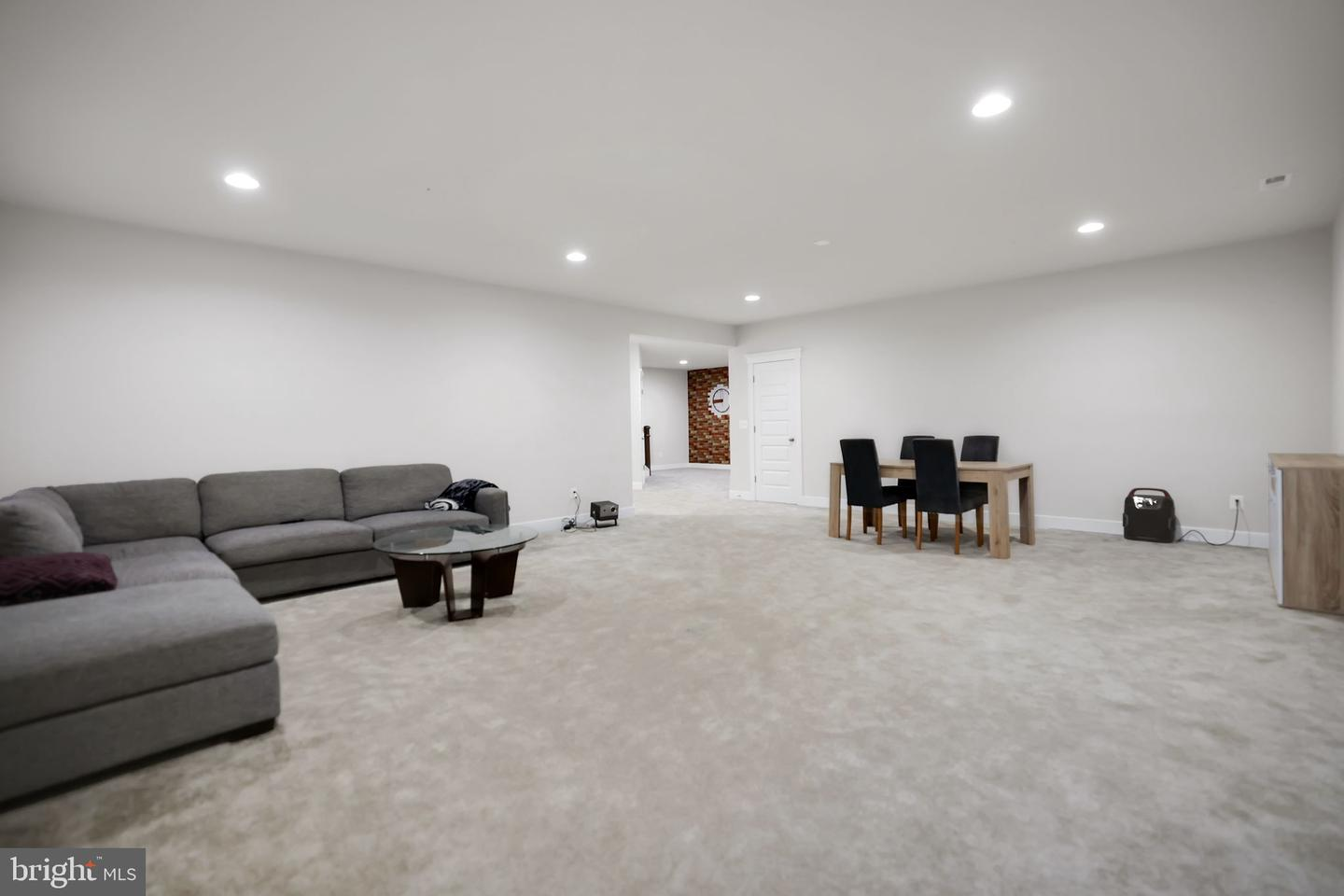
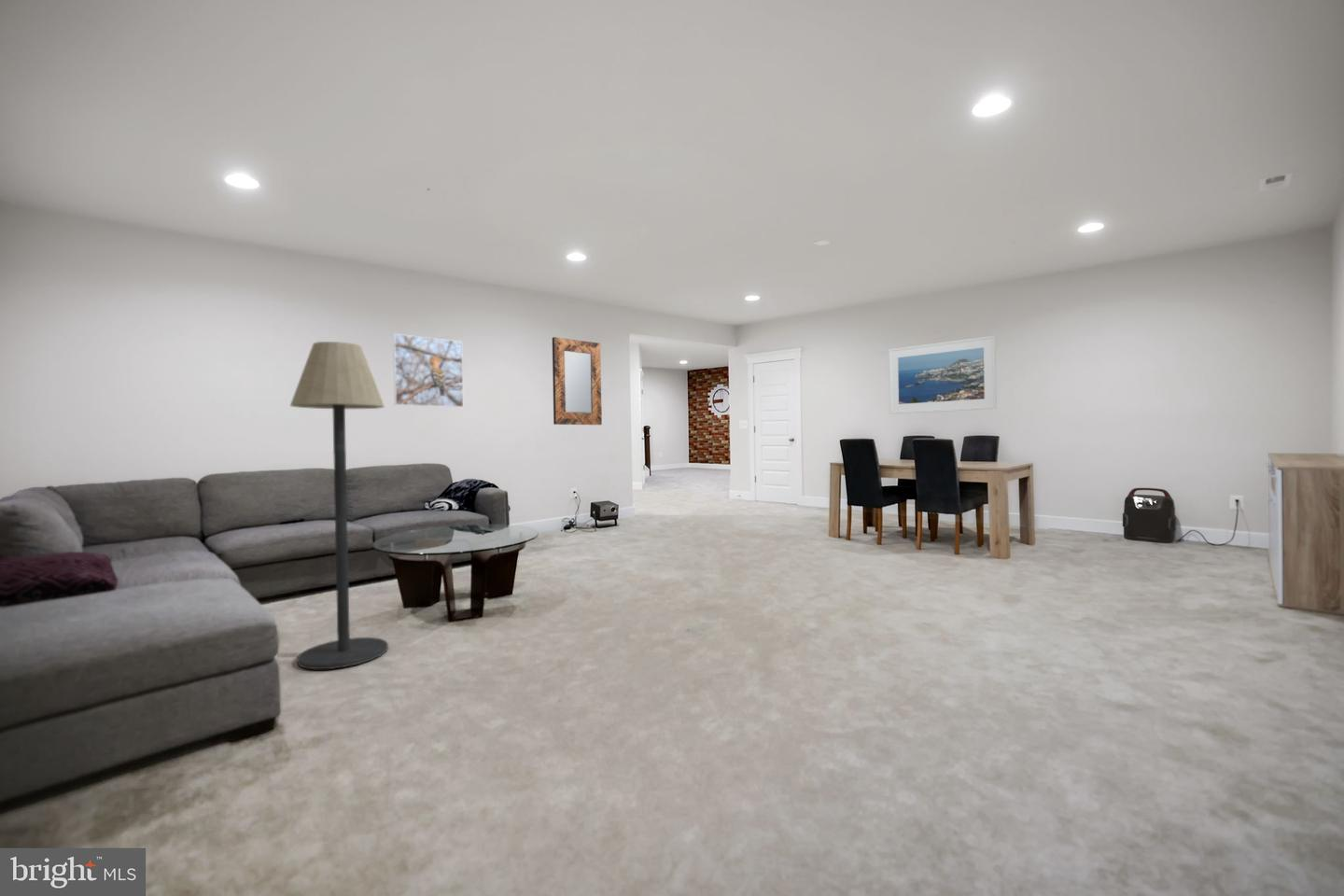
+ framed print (429, 371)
+ home mirror (578, 382)
+ floor lamp (341, 499)
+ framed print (939, 377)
